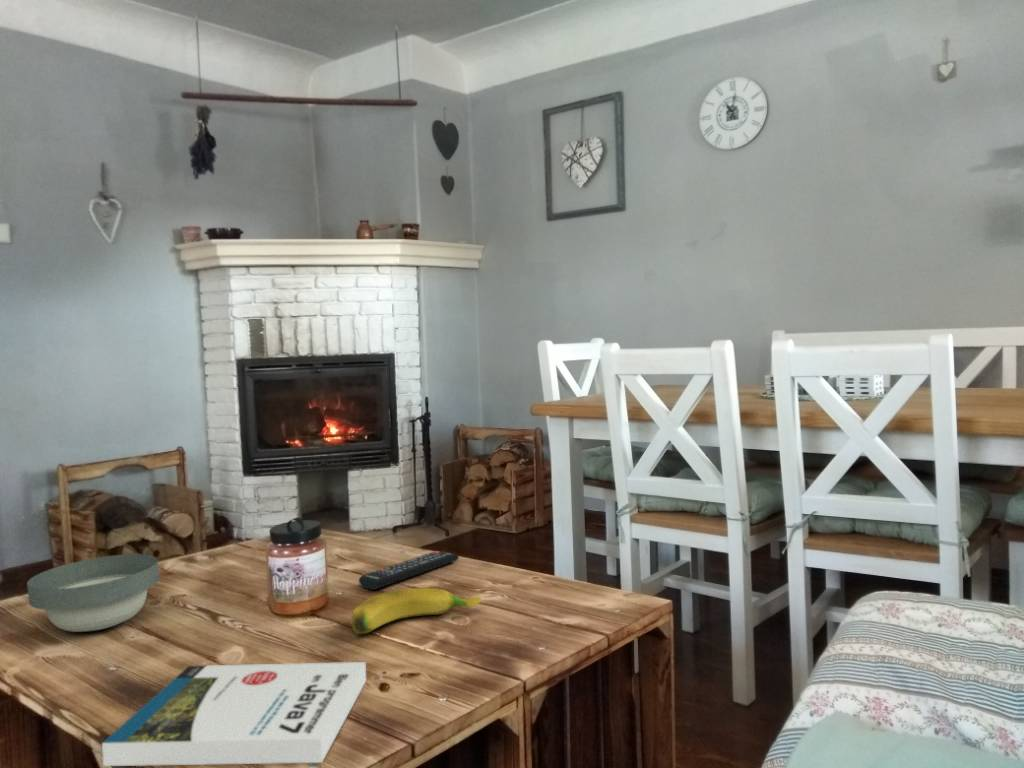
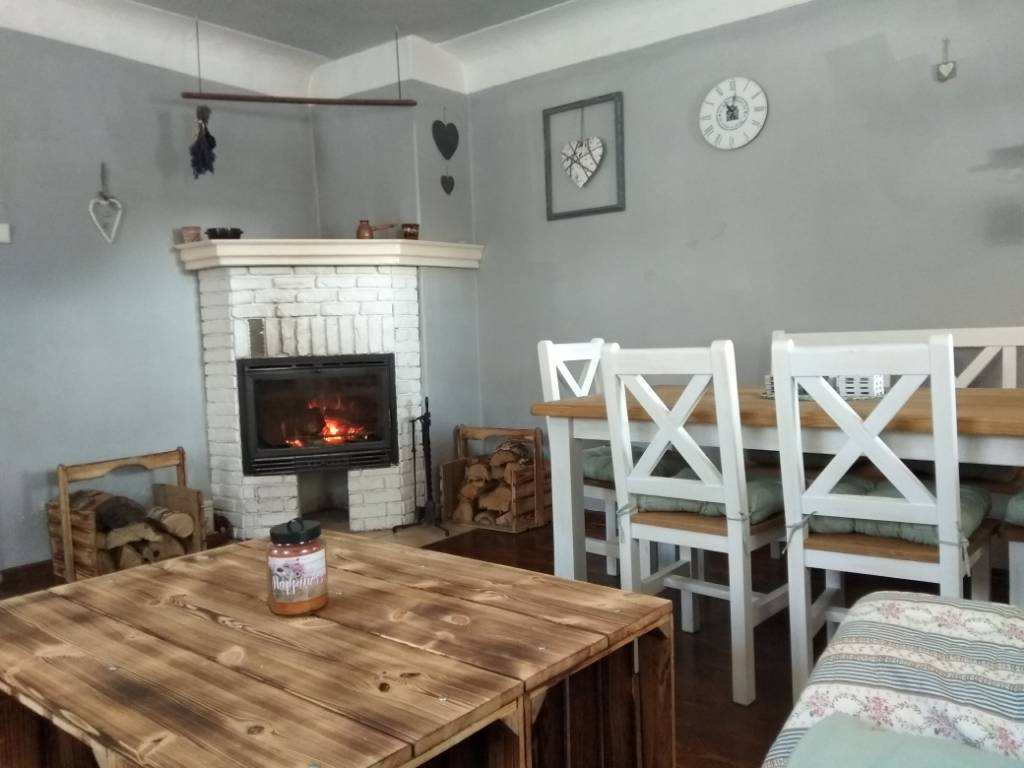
- bowl (96, 597)
- book (247, 708)
- remote control (411, 568)
- banana (412, 610)
